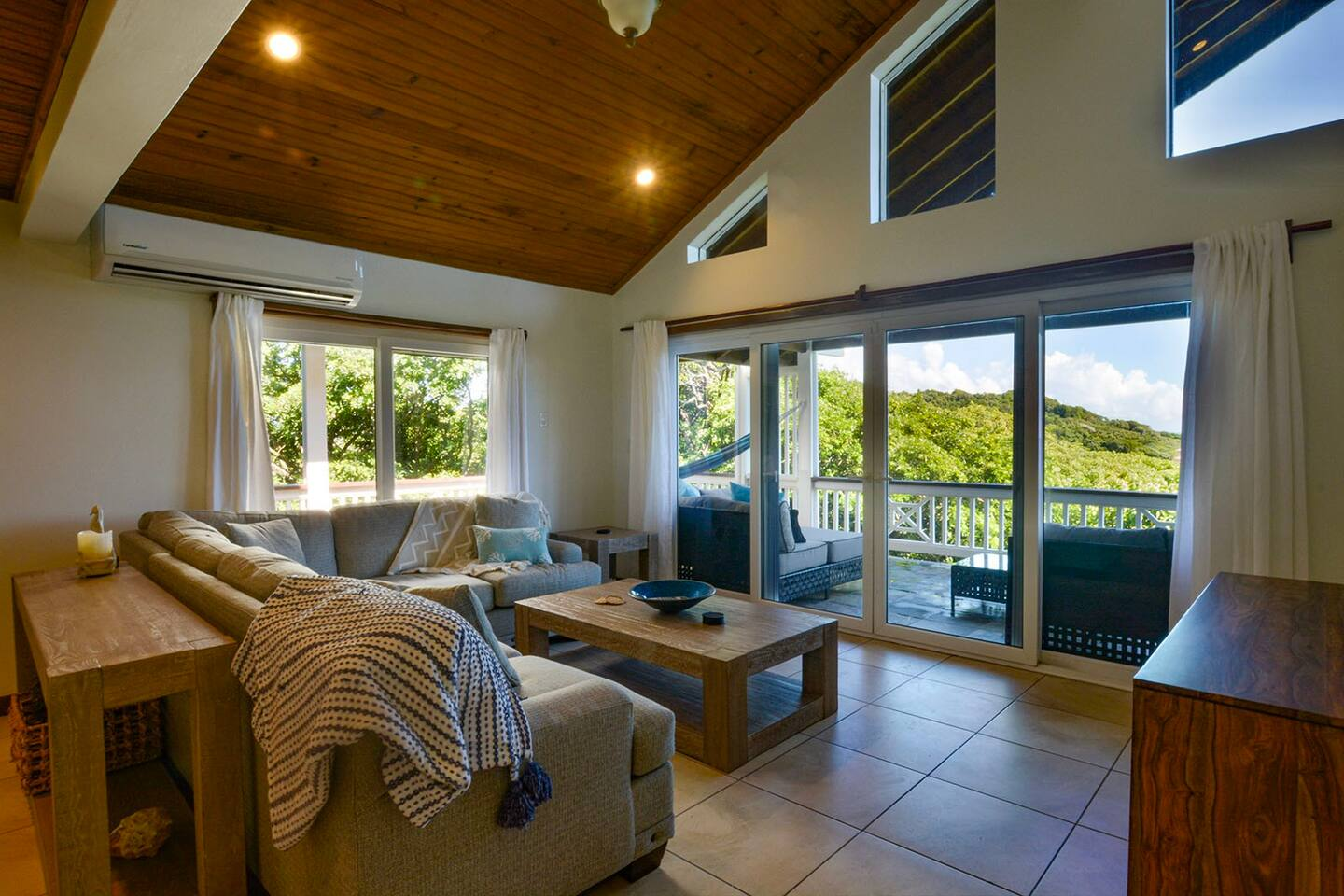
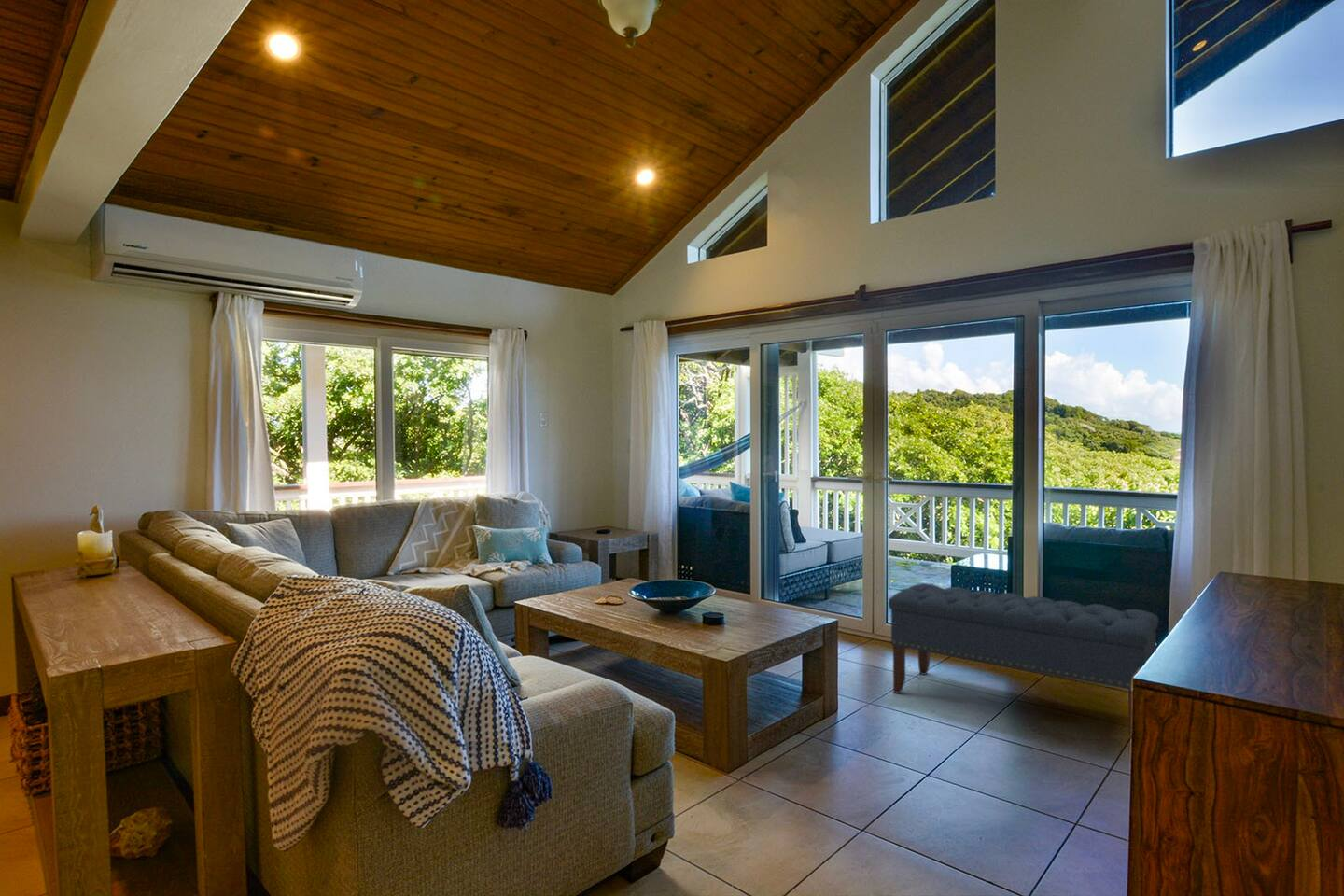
+ bench (1015, 651)
